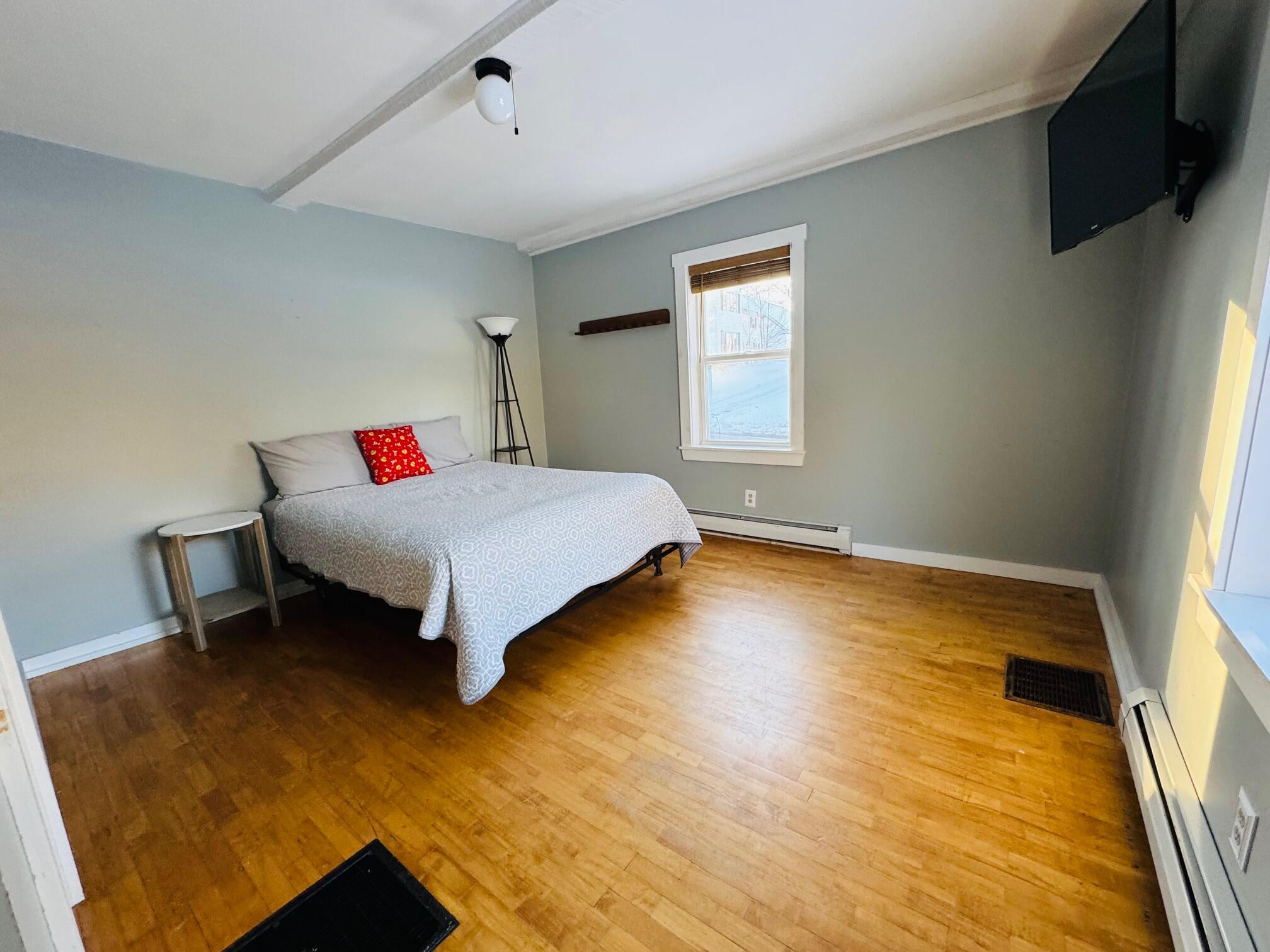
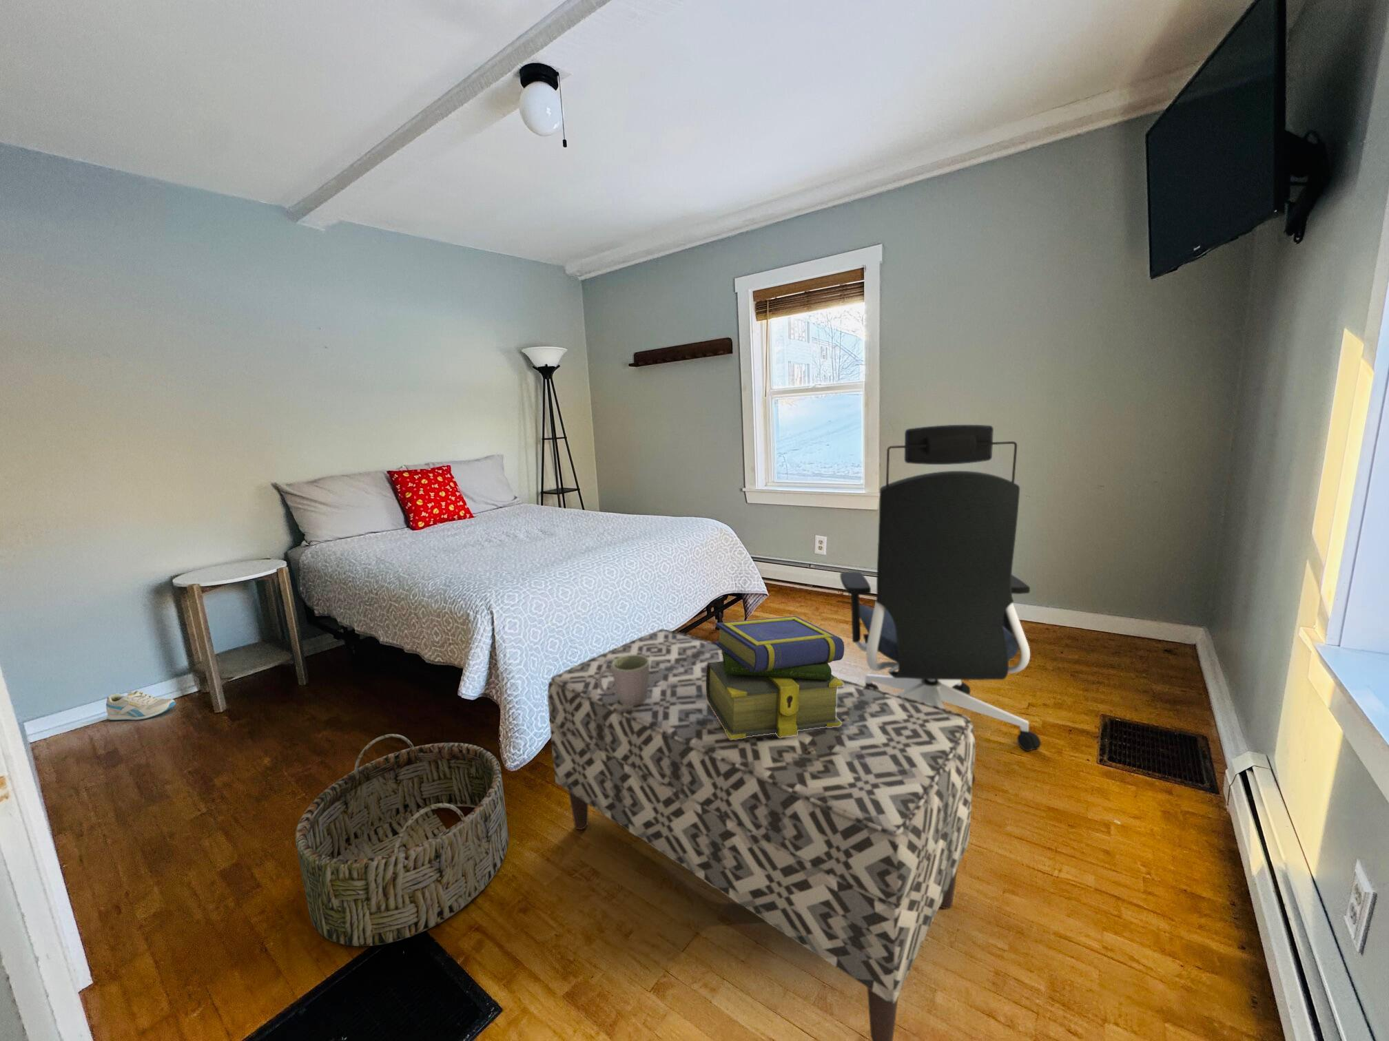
+ office chair (939, 586)
+ mug (625, 681)
+ stack of books (771, 671)
+ basket (409, 817)
+ sneaker (140, 703)
+ bench (740, 780)
